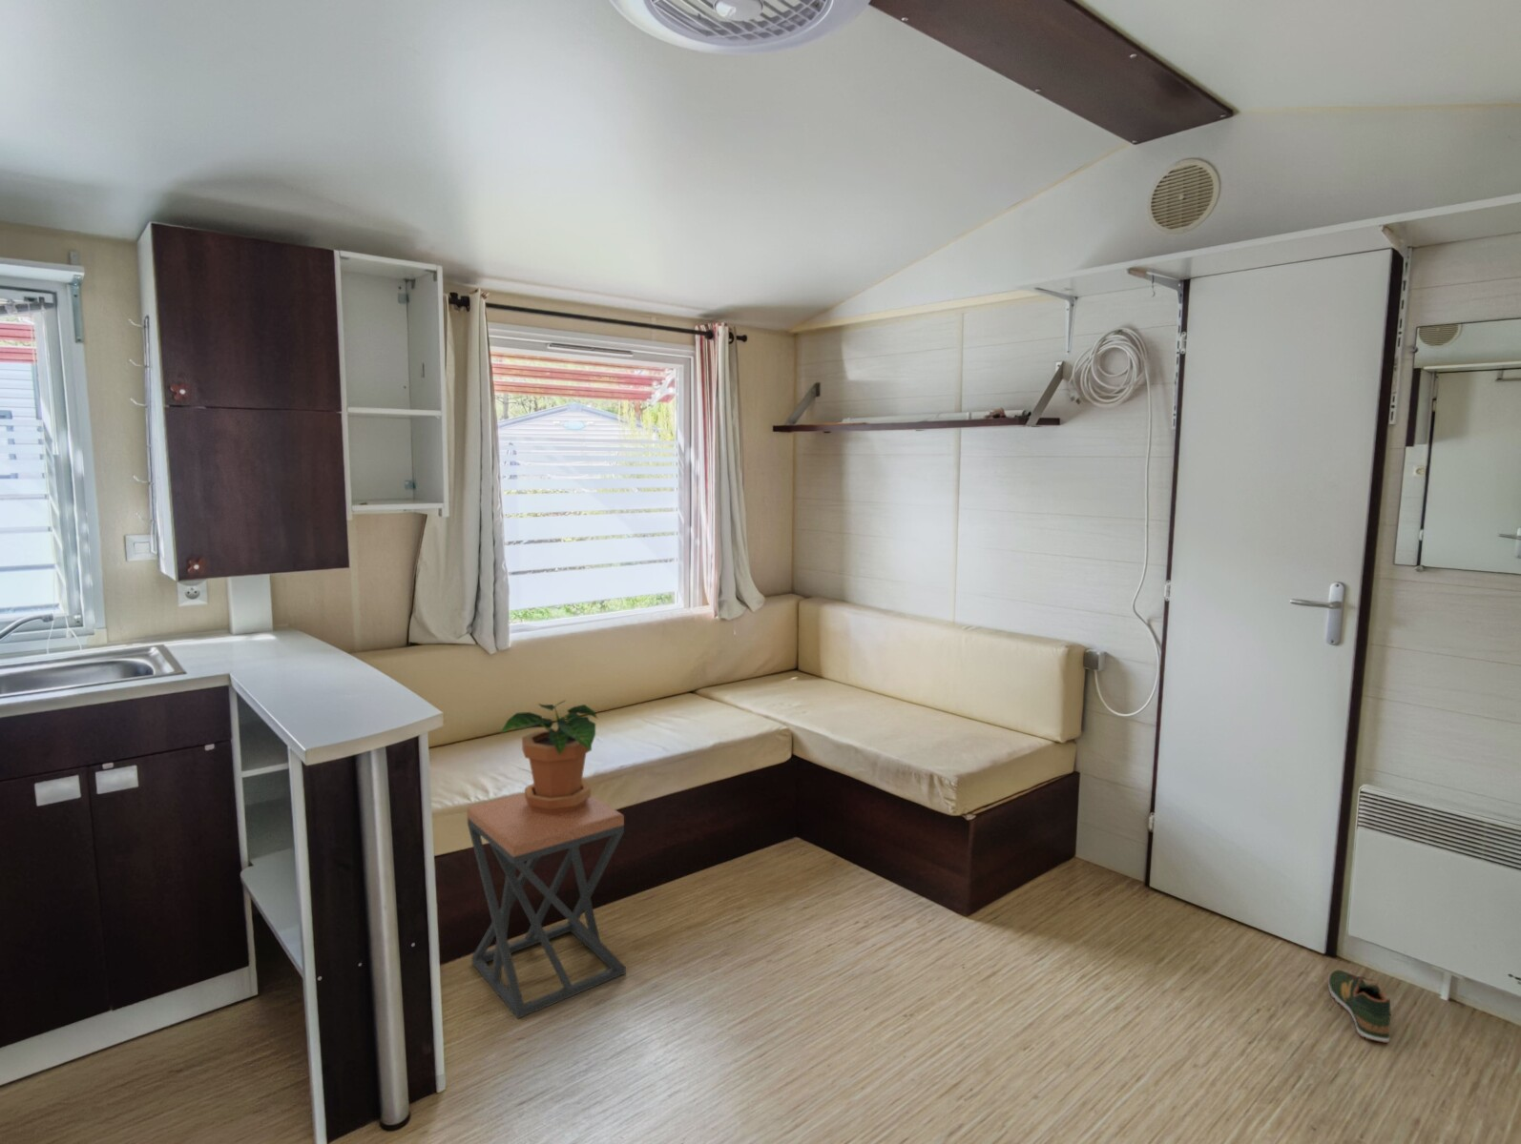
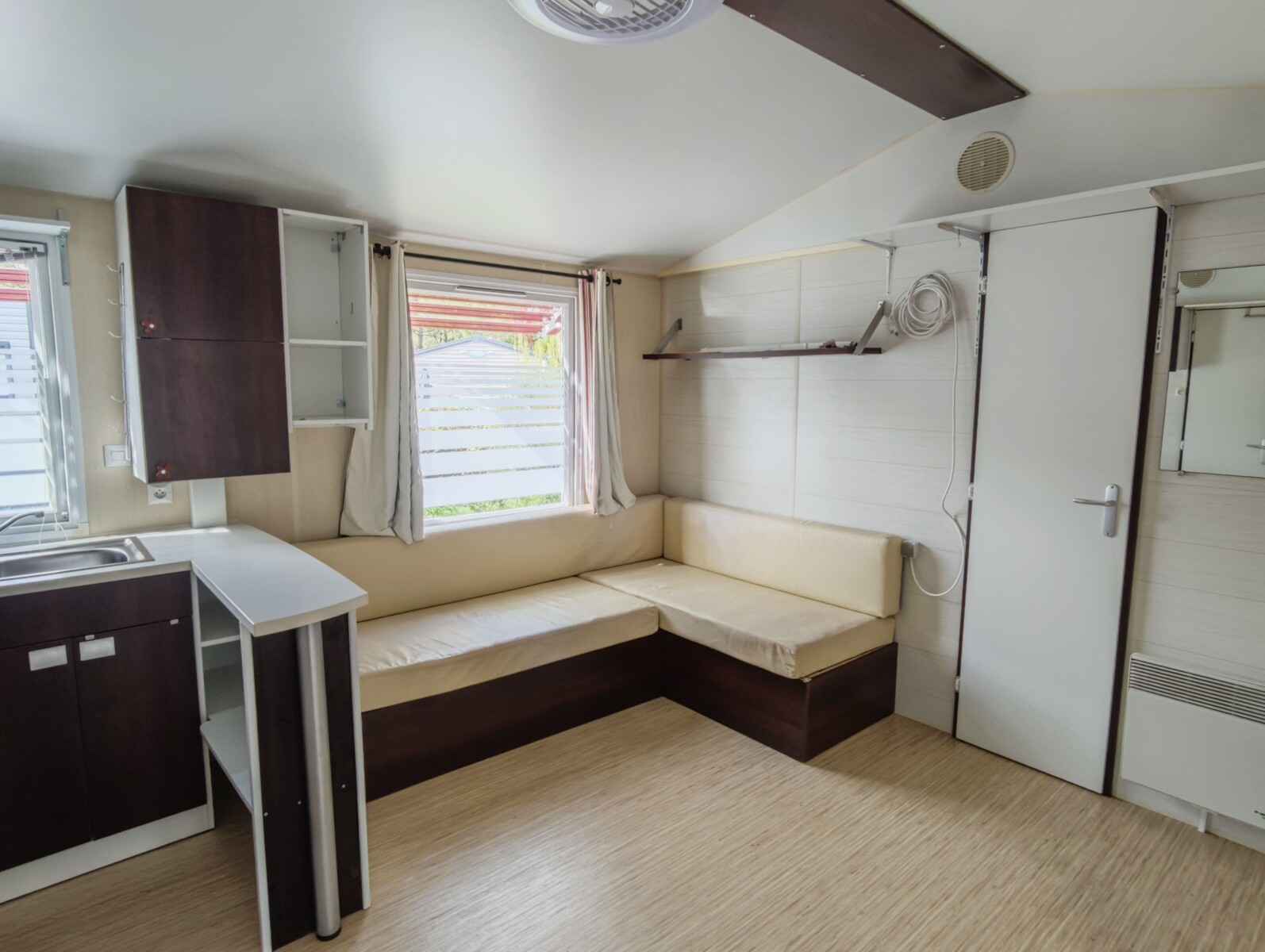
- potted plant (557, 758)
- stool (546, 889)
- shoe (1359, 994)
